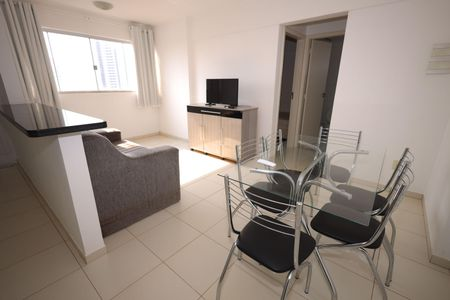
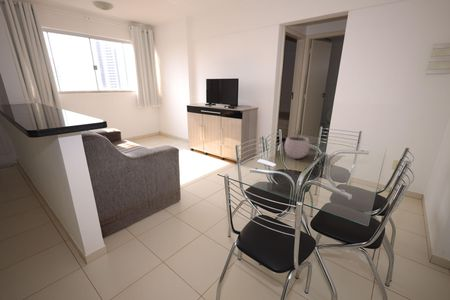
+ plant pot (297, 143)
